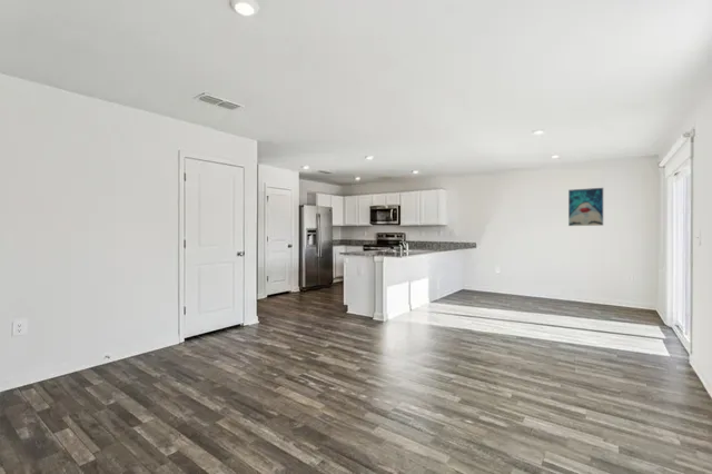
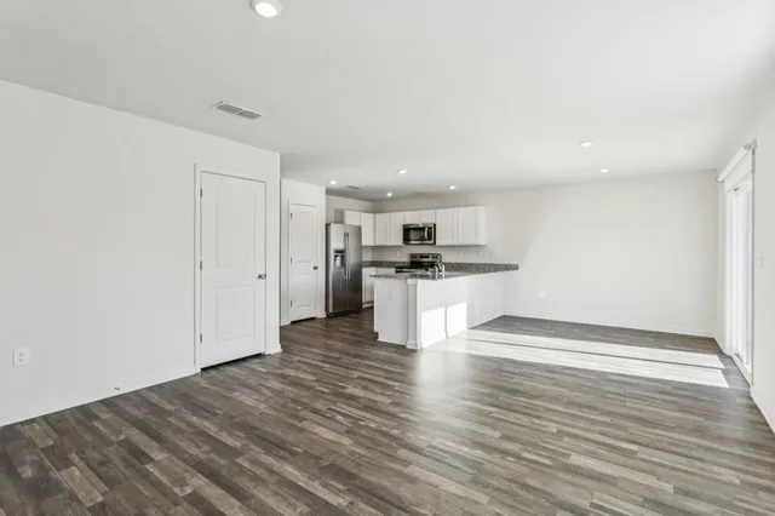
- wall art (585, 207)
